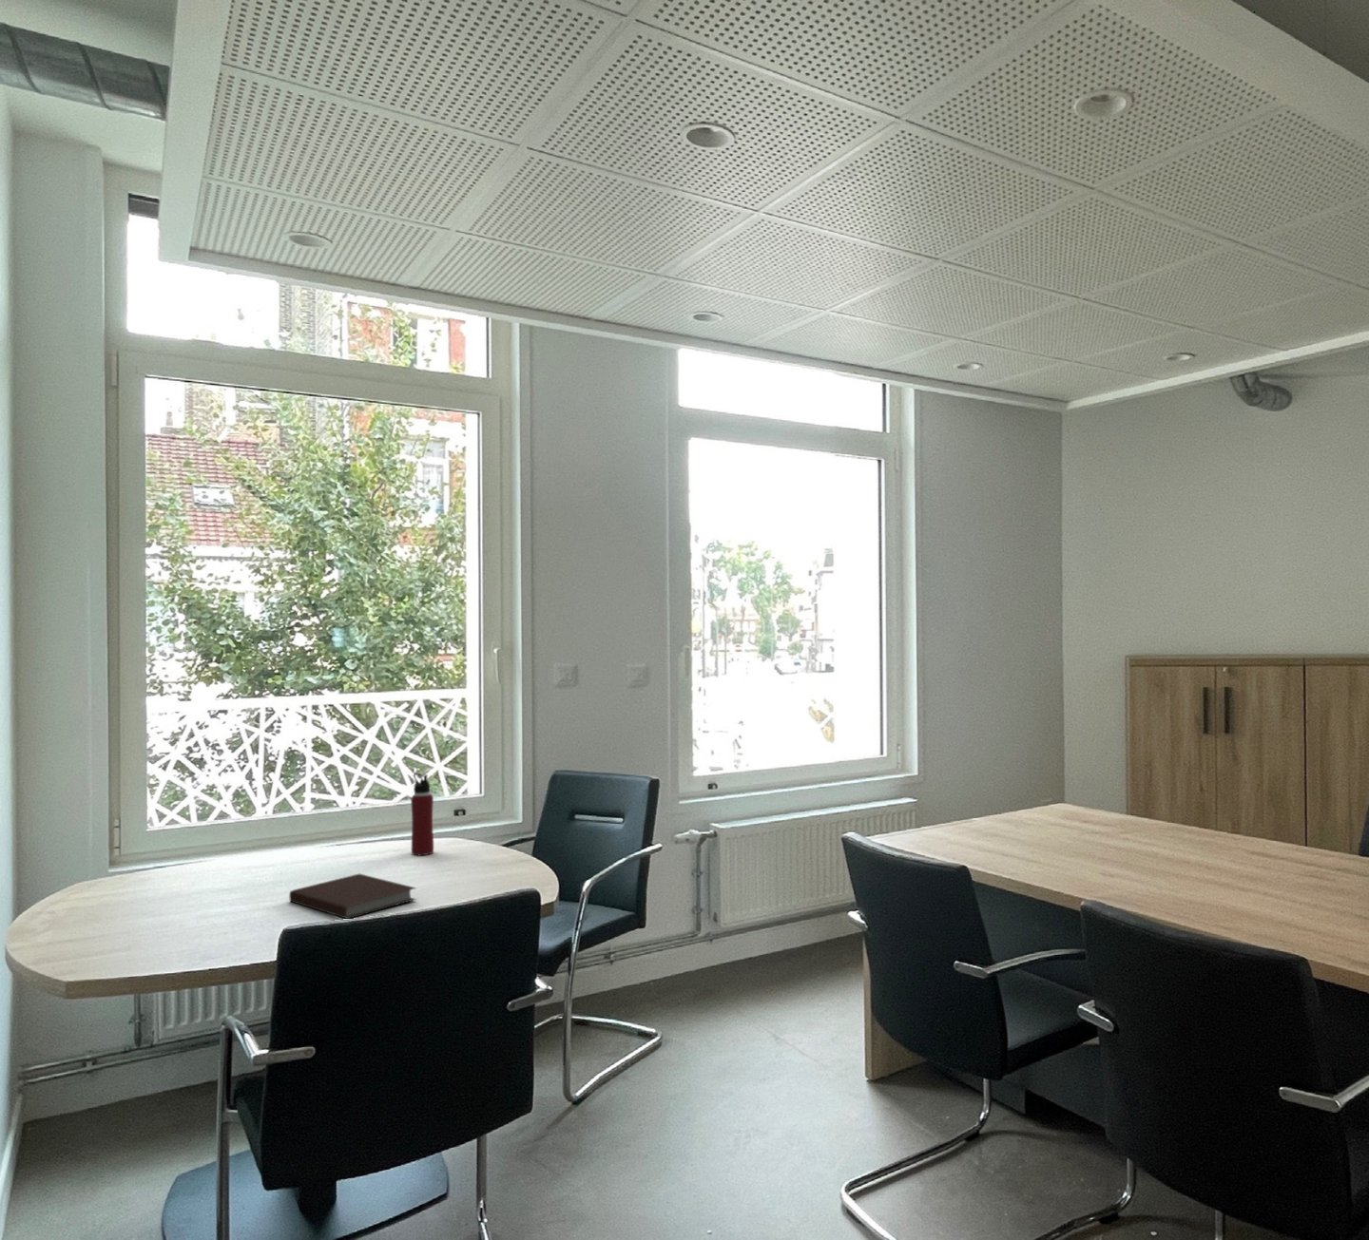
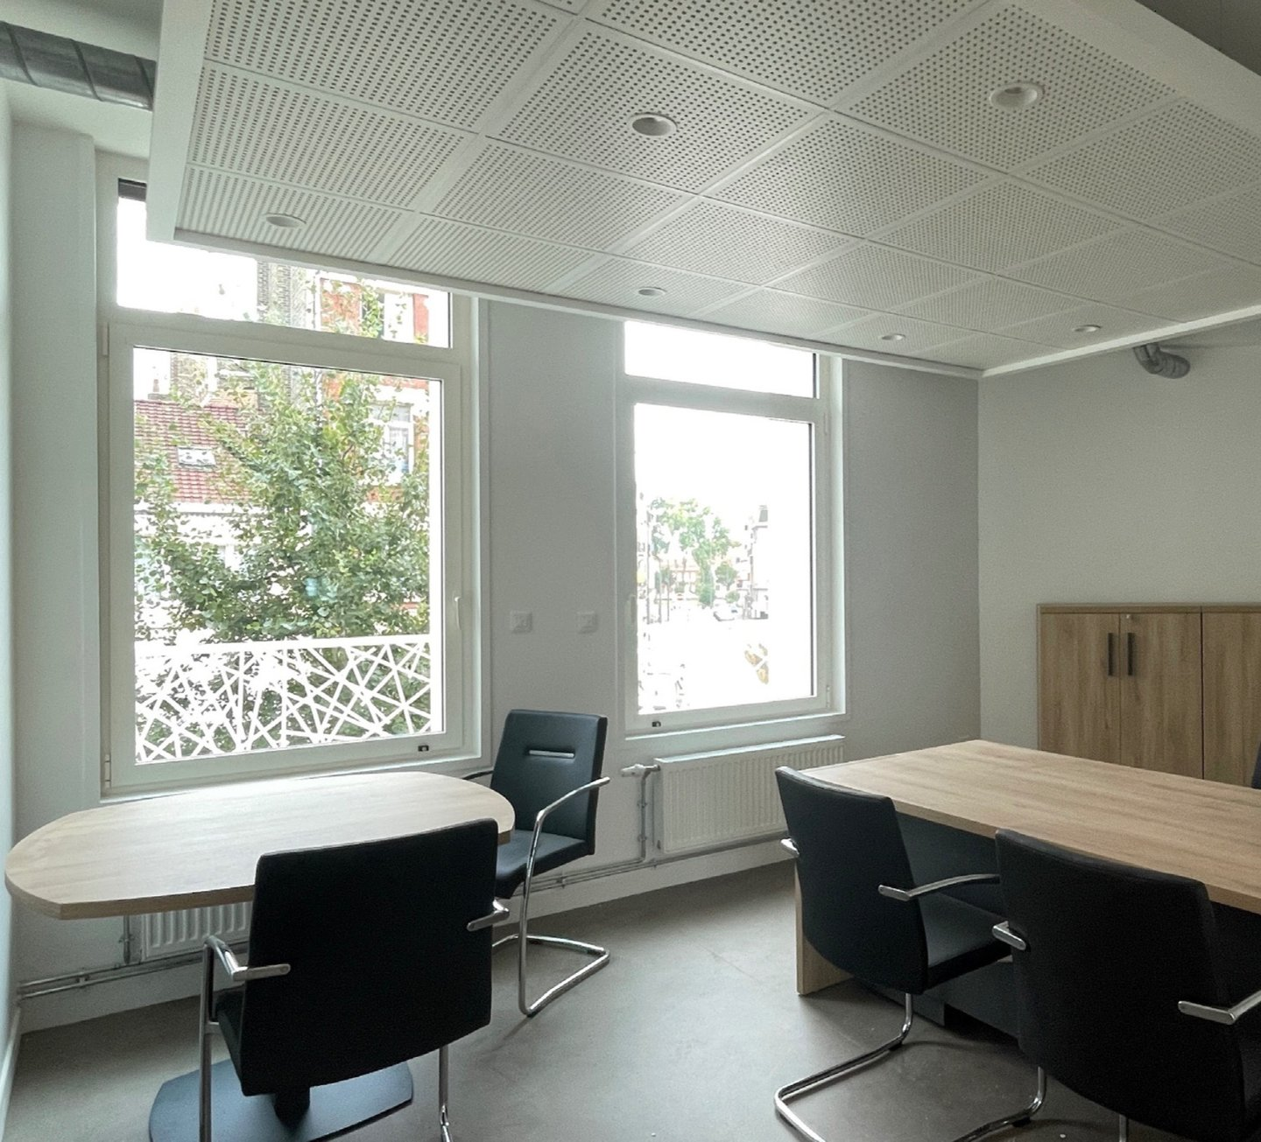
- notebook (353, 895)
- water bottle (422, 813)
